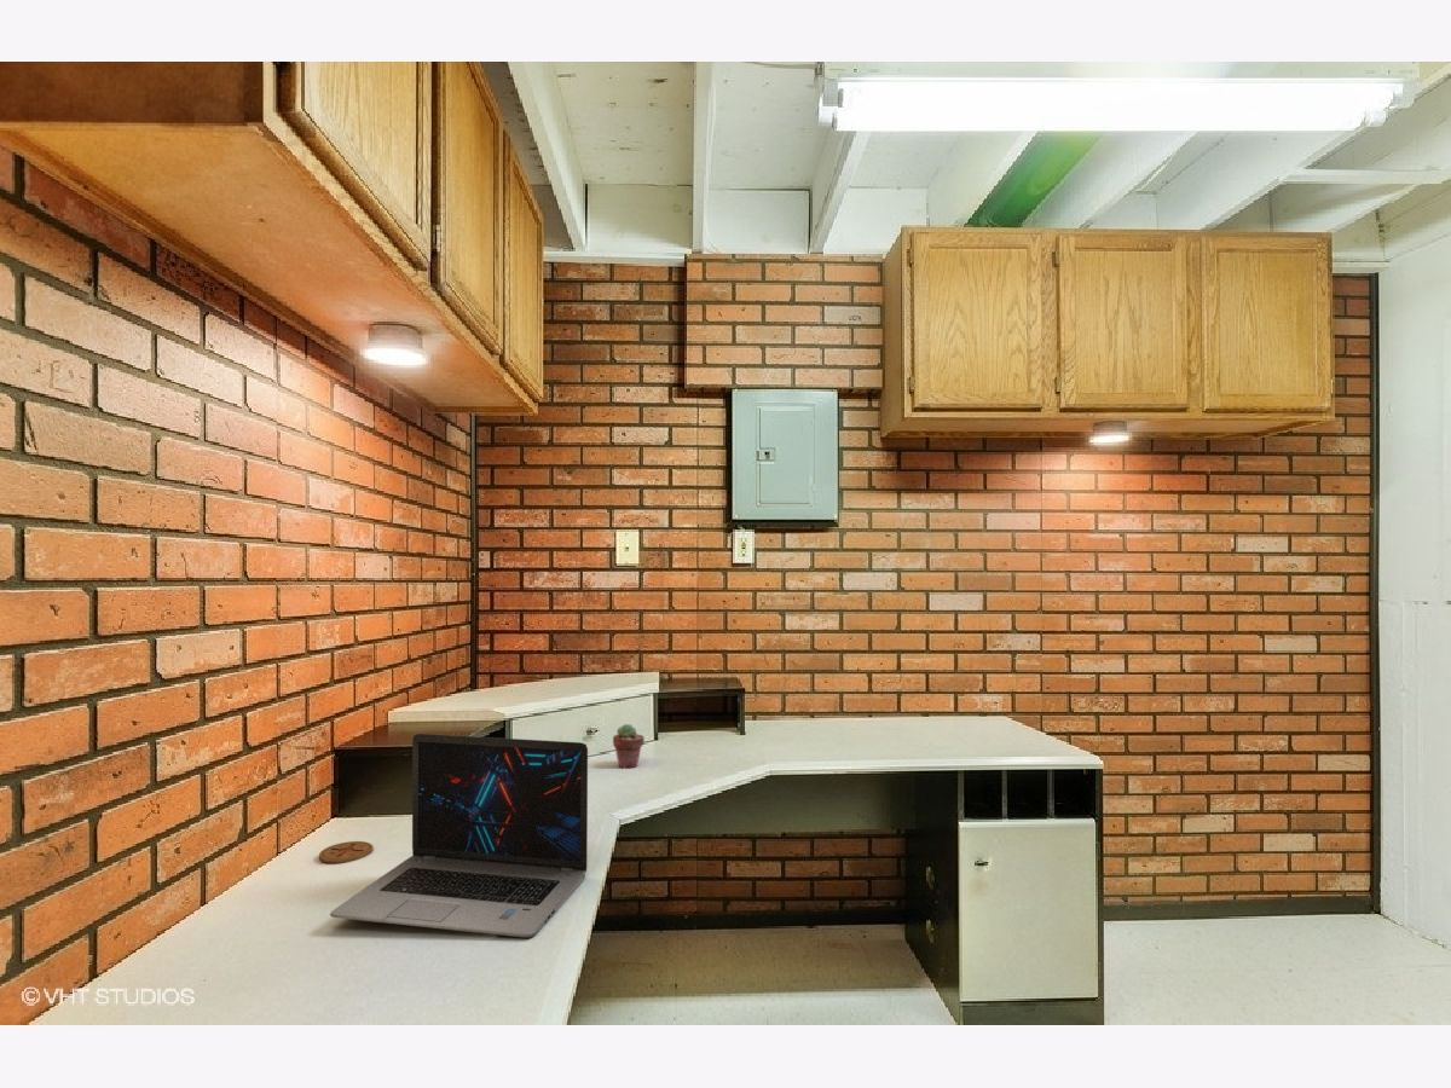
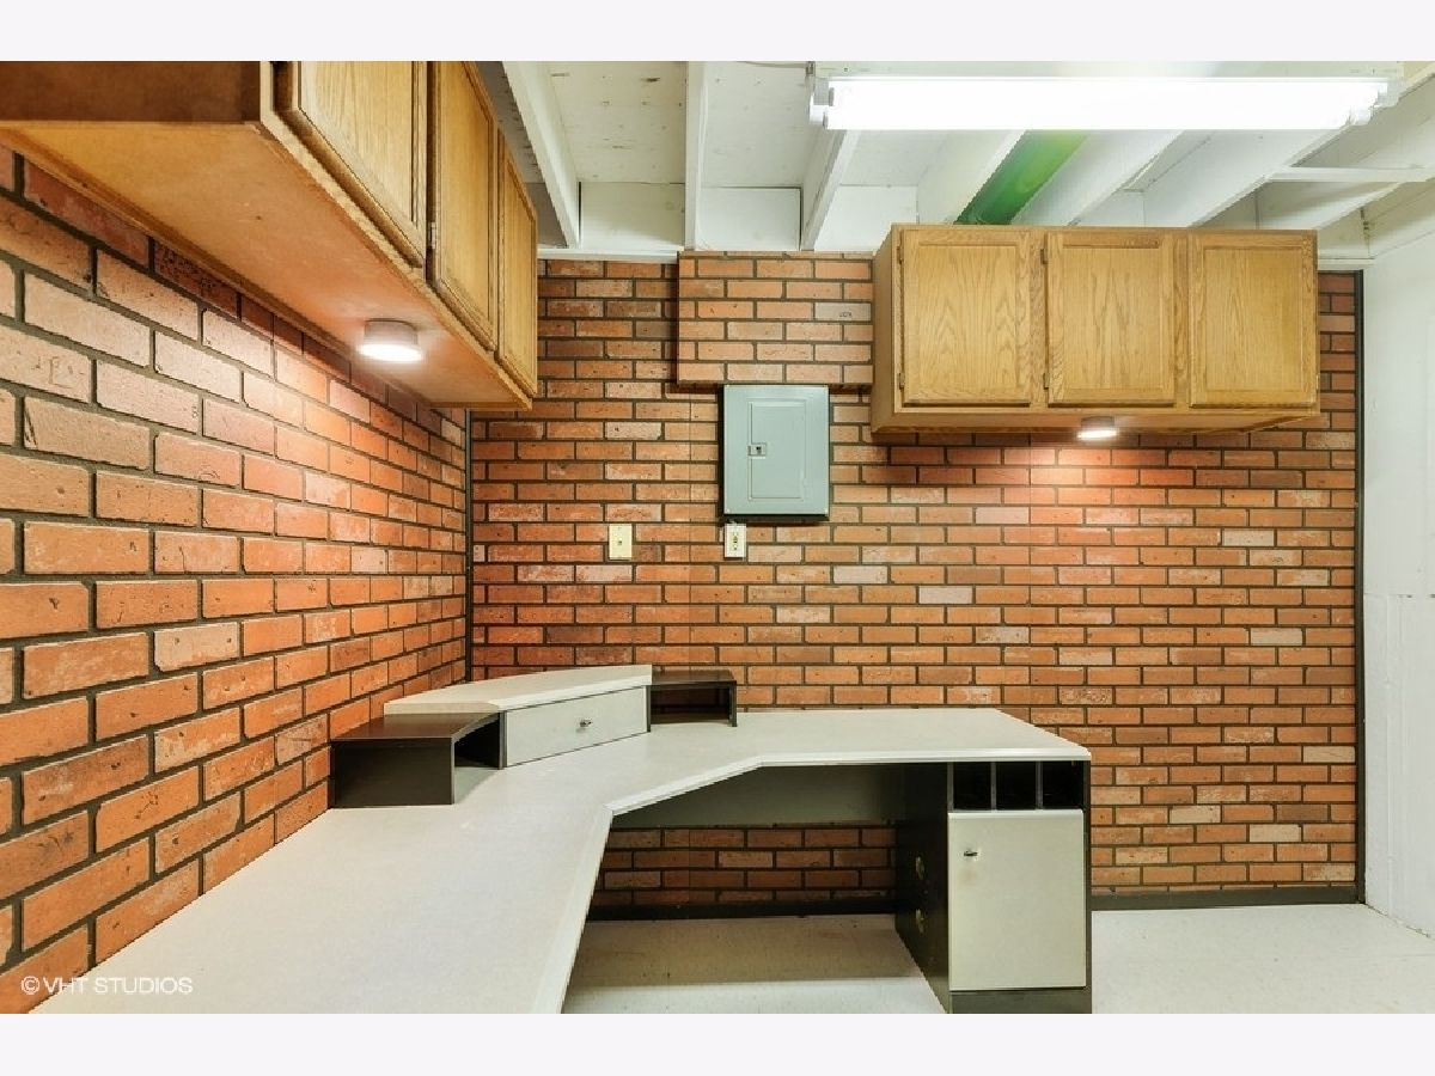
- potted succulent (628, 745)
- coaster (346, 851)
- laptop (467, 827)
